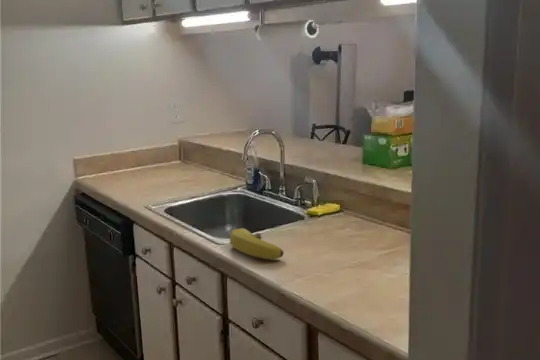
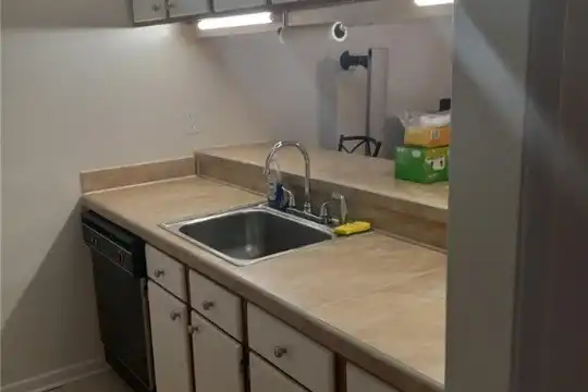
- banana (262, 240)
